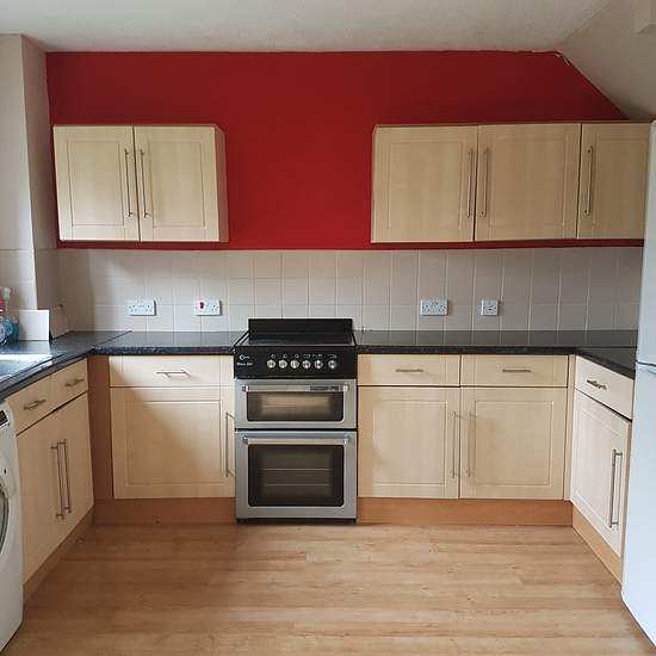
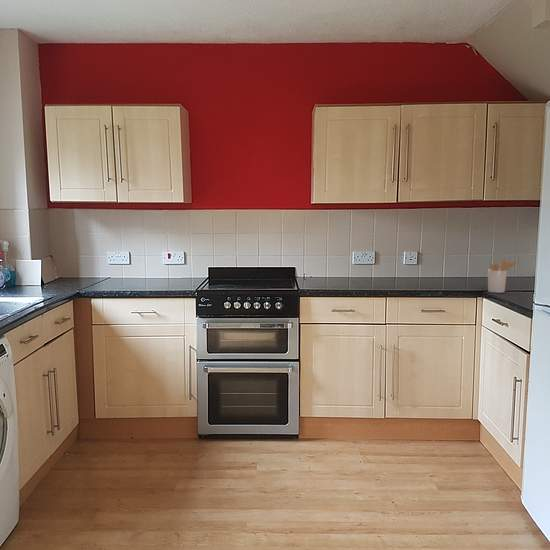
+ utensil holder (501, 275)
